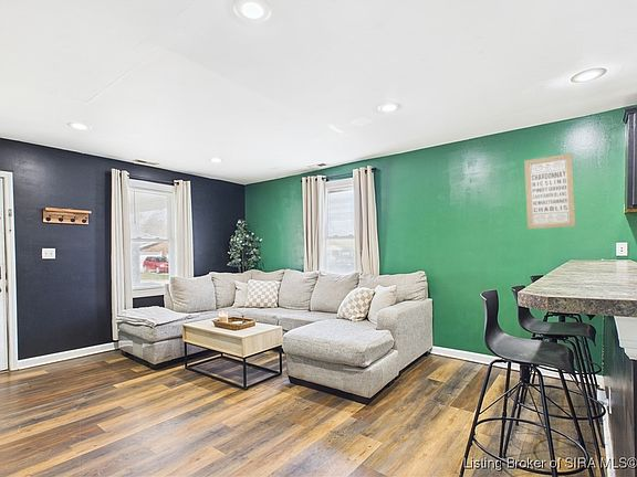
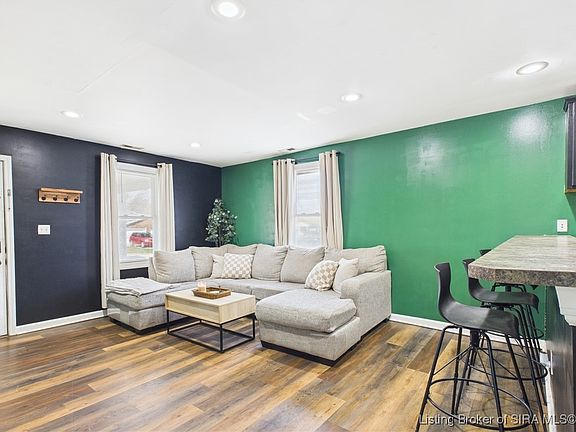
- wall art (549, 192)
